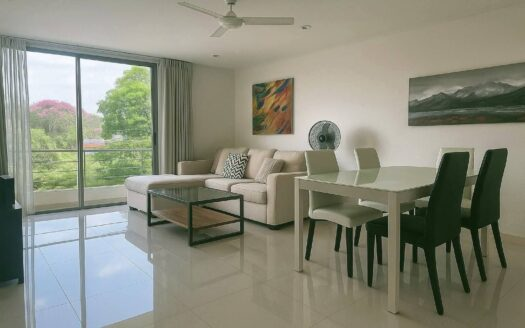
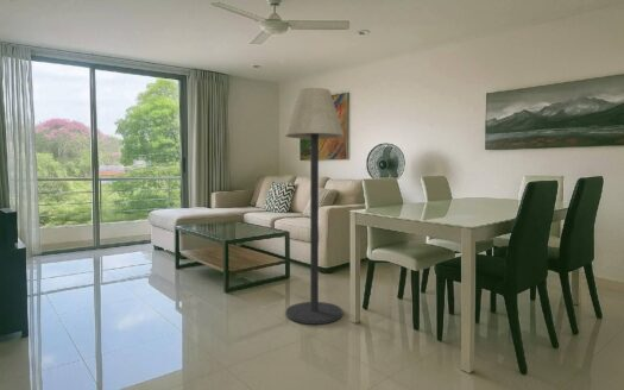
+ floor lamp (314, 203)
